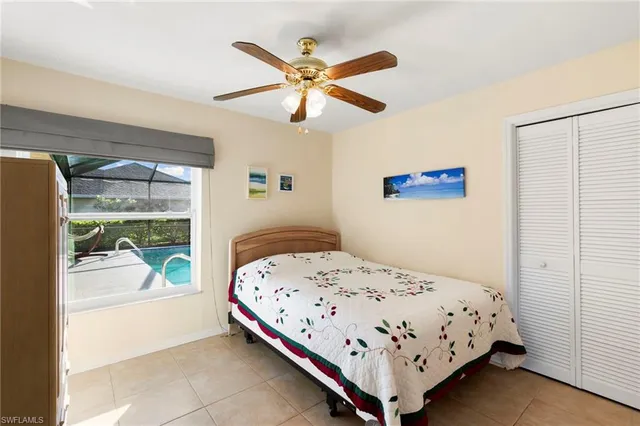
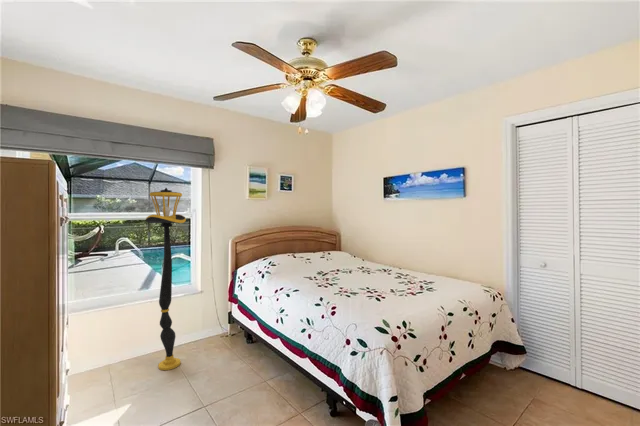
+ floor lamp (166, 276)
